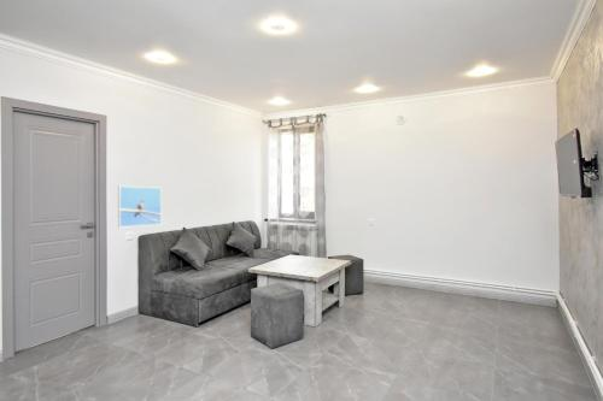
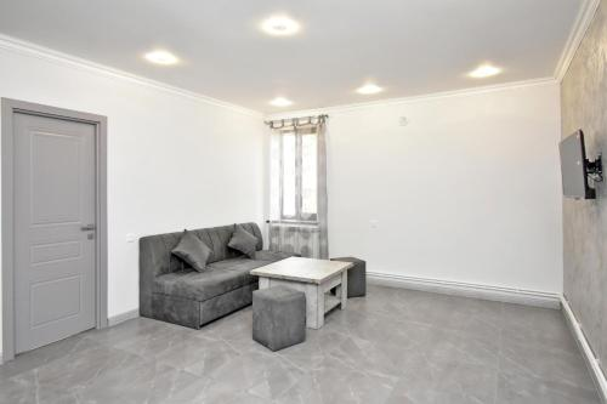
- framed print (140, 206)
